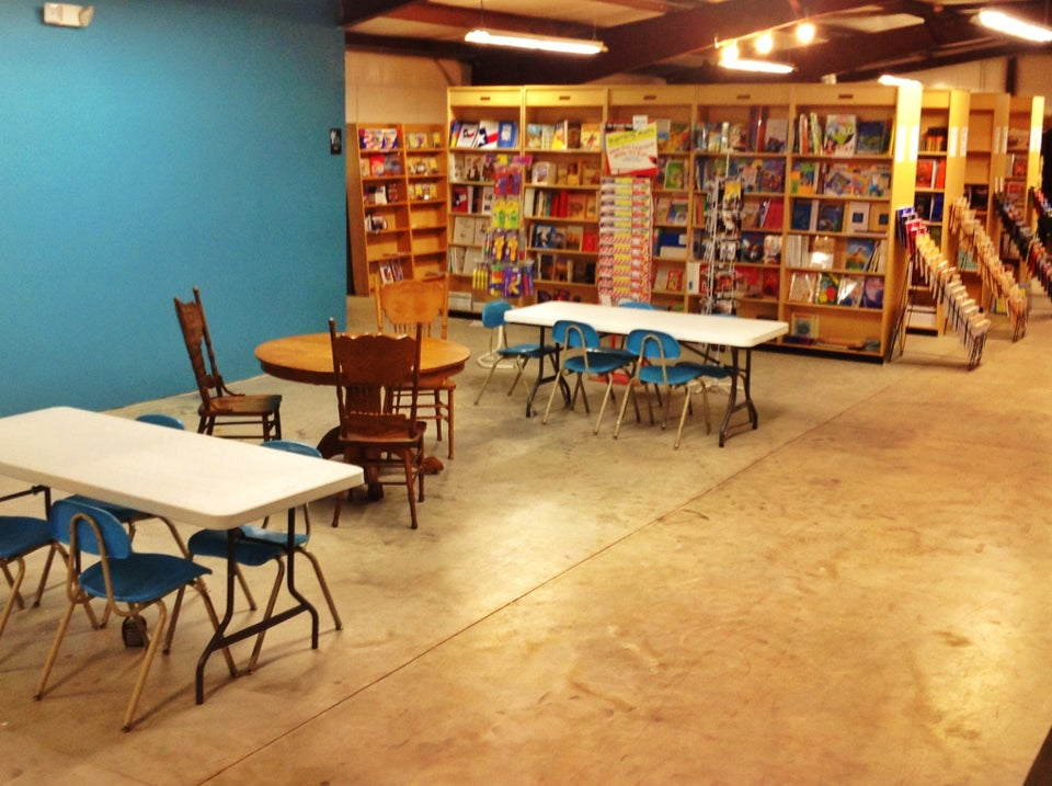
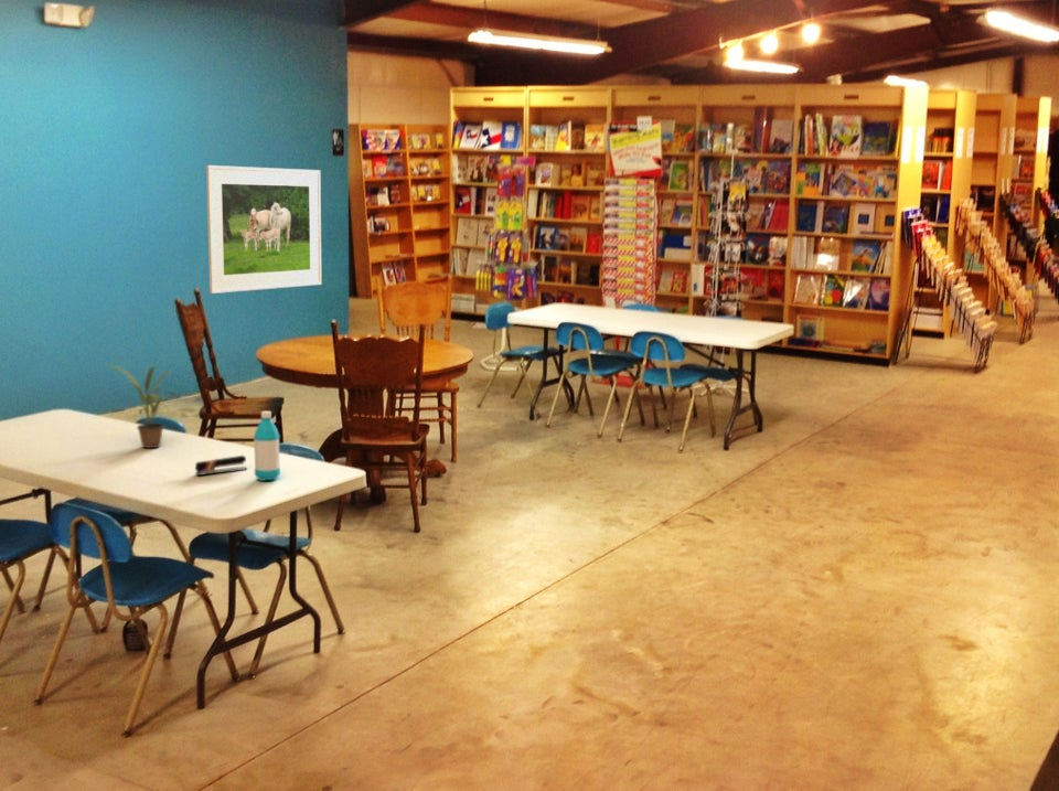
+ stapler (221, 464)
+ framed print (267, 228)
+ water bottle (266, 445)
+ potted plant (145, 404)
